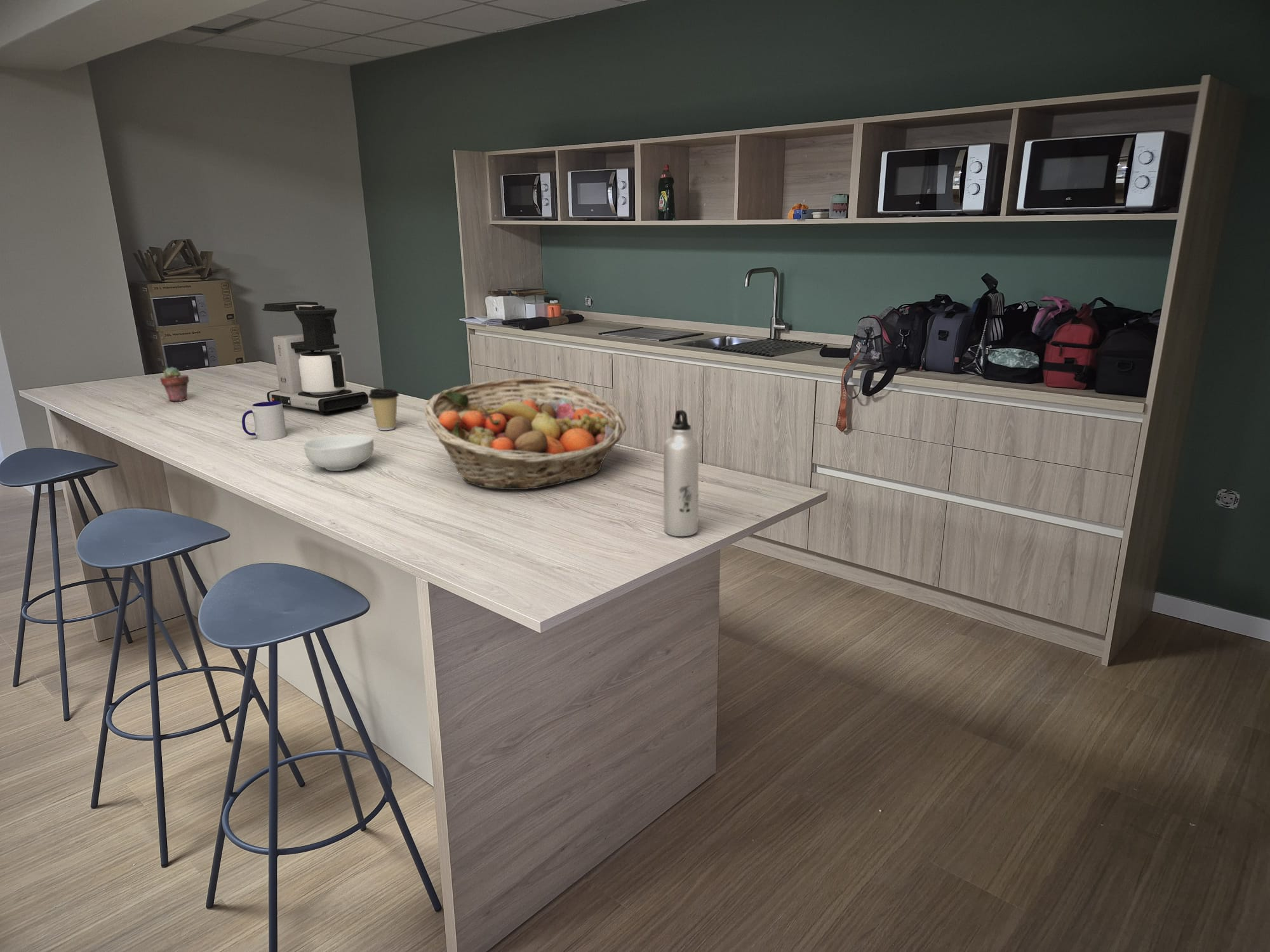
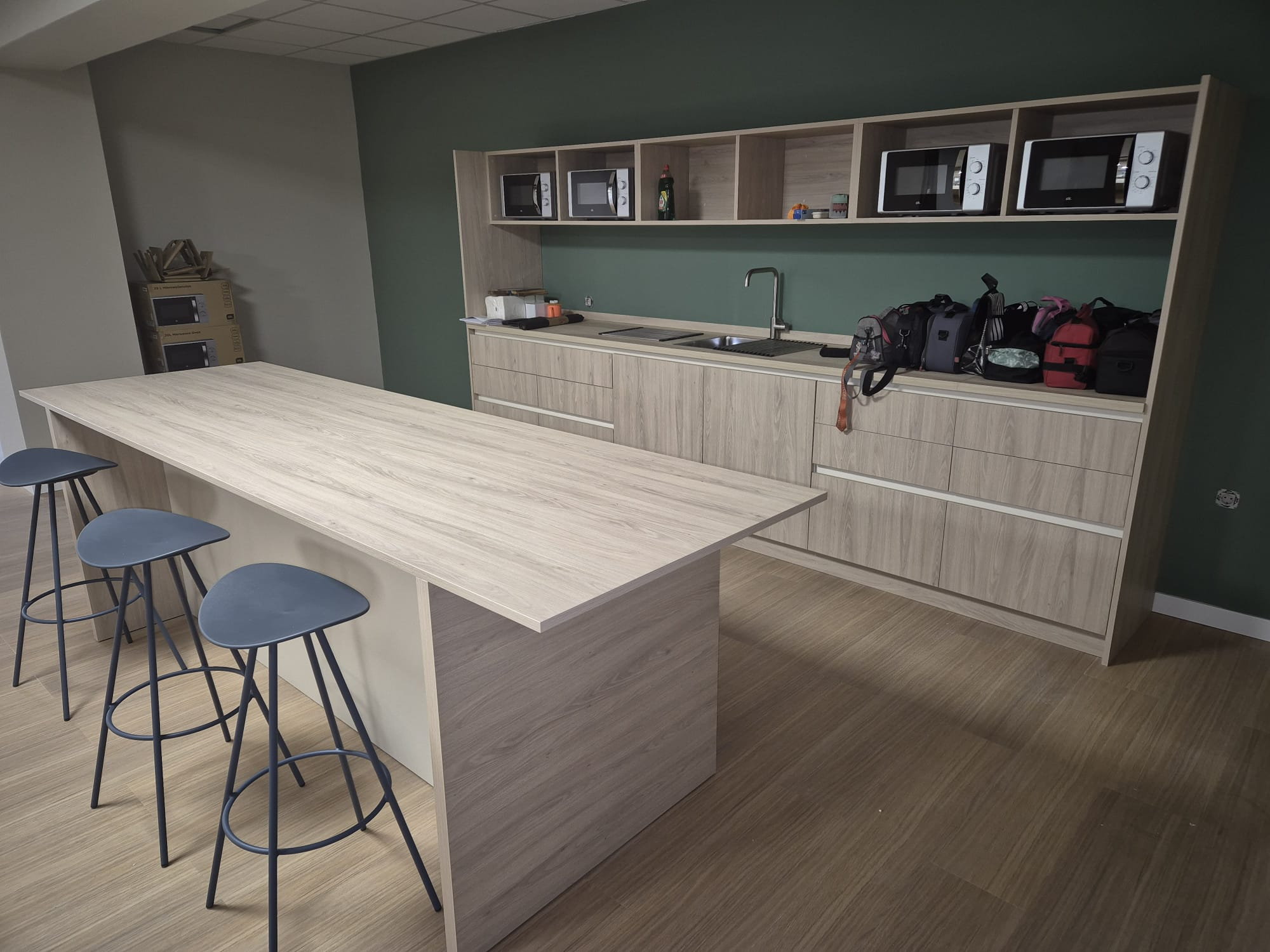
- cereal bowl (340, 454)
- mug (263, 421)
- water bottle (681, 472)
- coffee cup (385, 409)
- potted succulent (175, 383)
- coffee maker (312, 356)
- fruit basket (528, 430)
